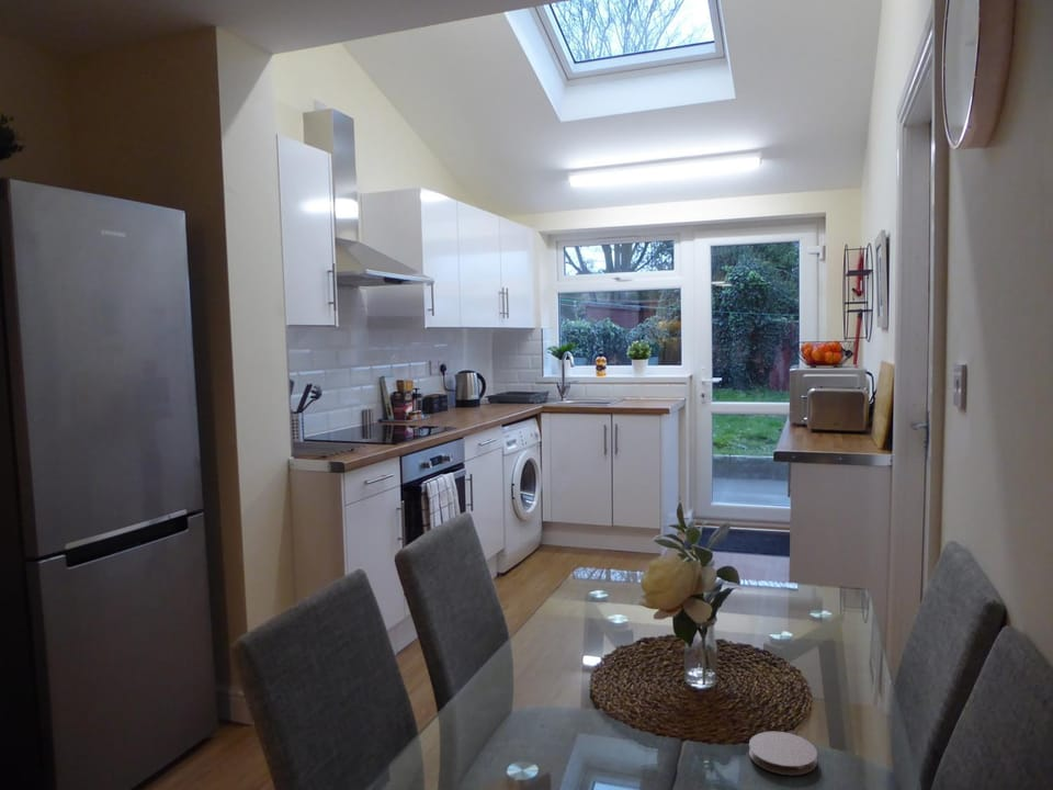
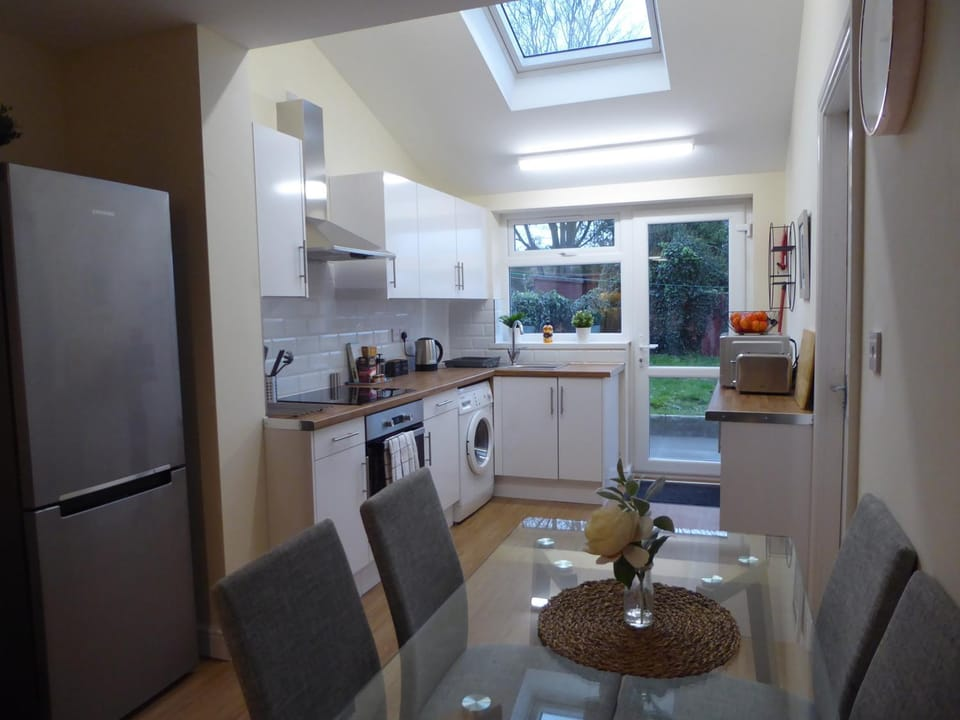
- coaster (782, 752)
